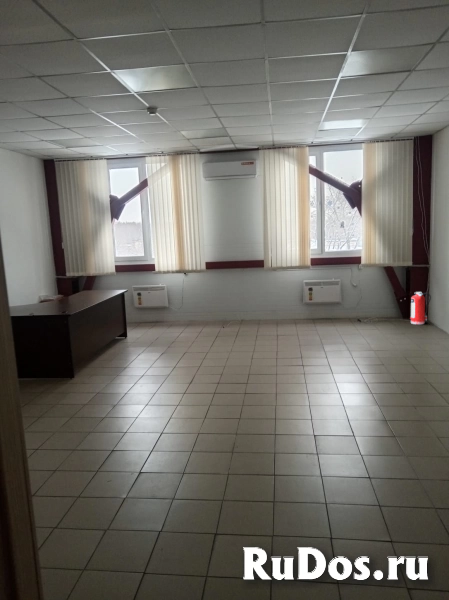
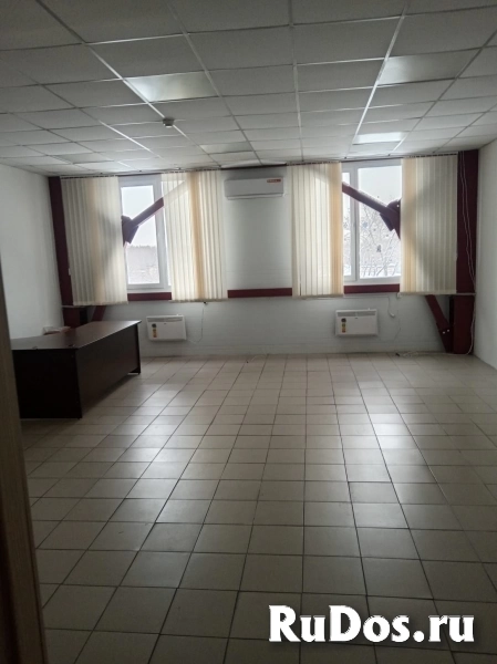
- fire extinguisher (421, 307)
